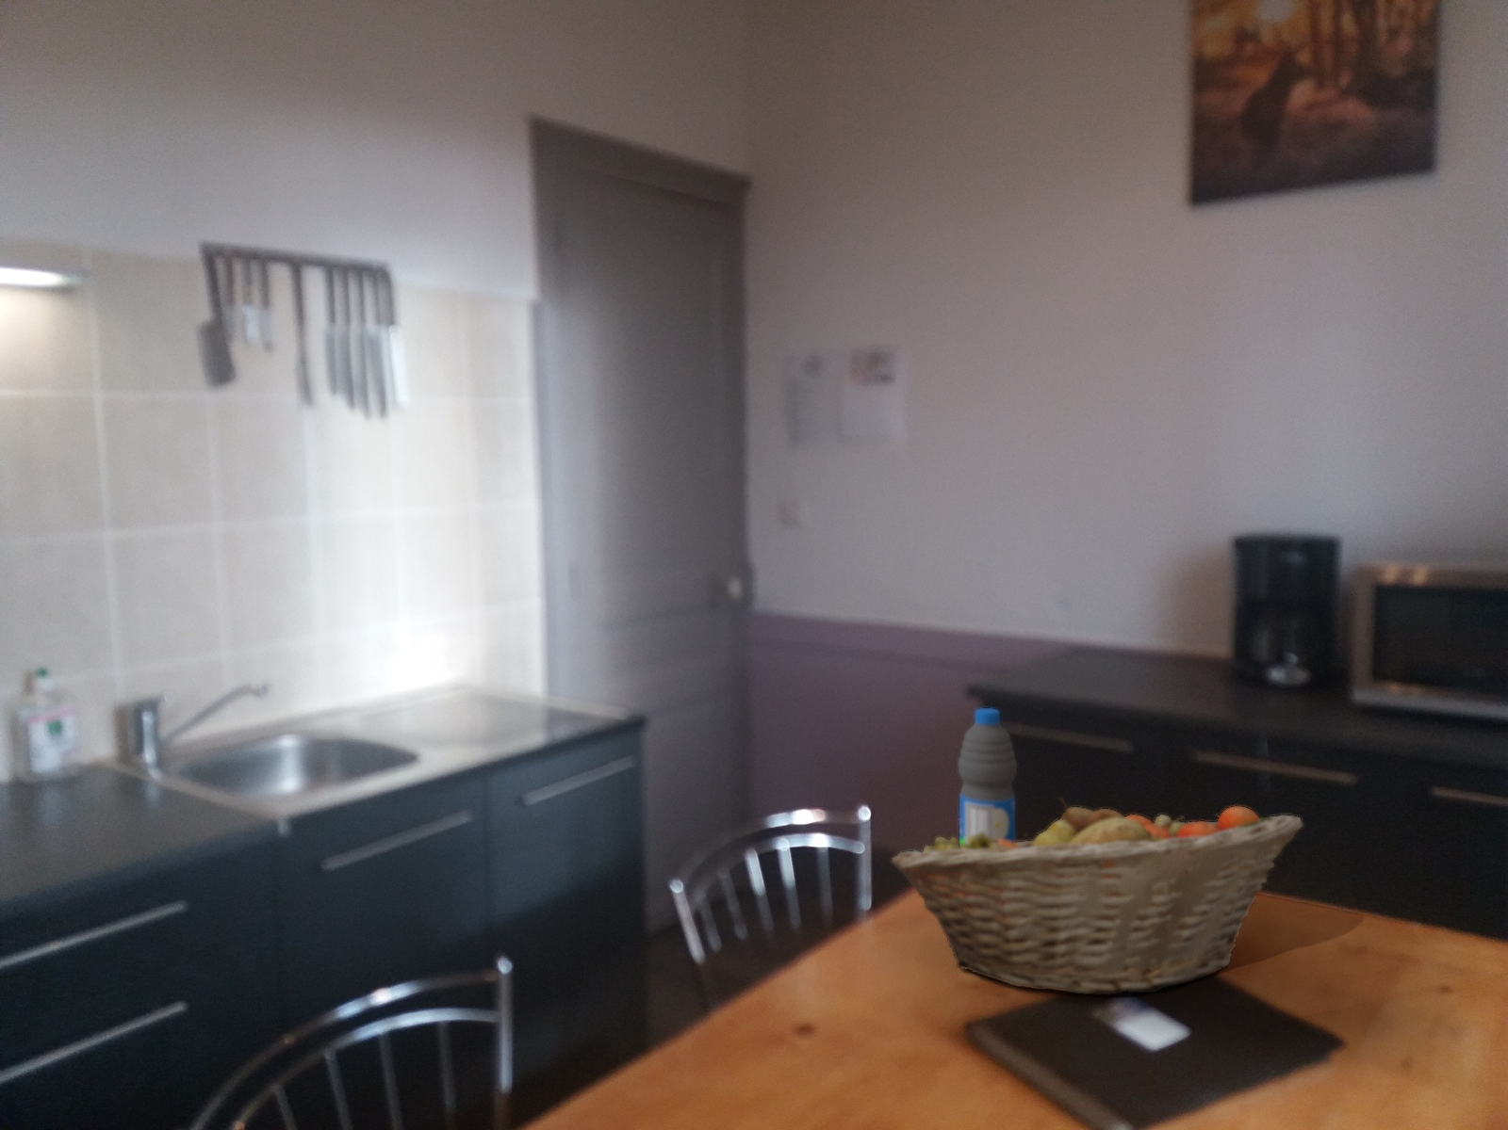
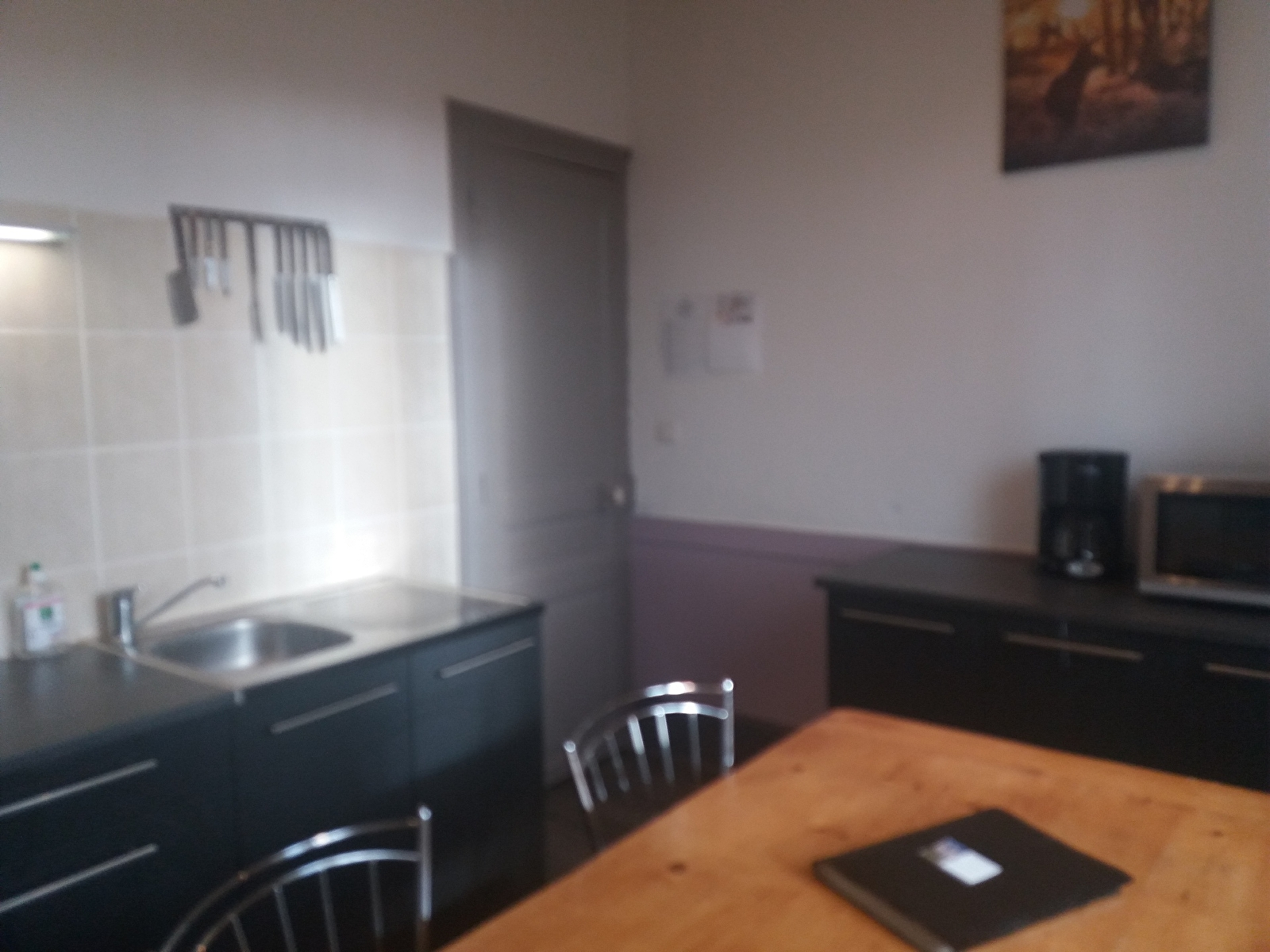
- fruit basket (1092, 872)
- water bottle (987, 791)
